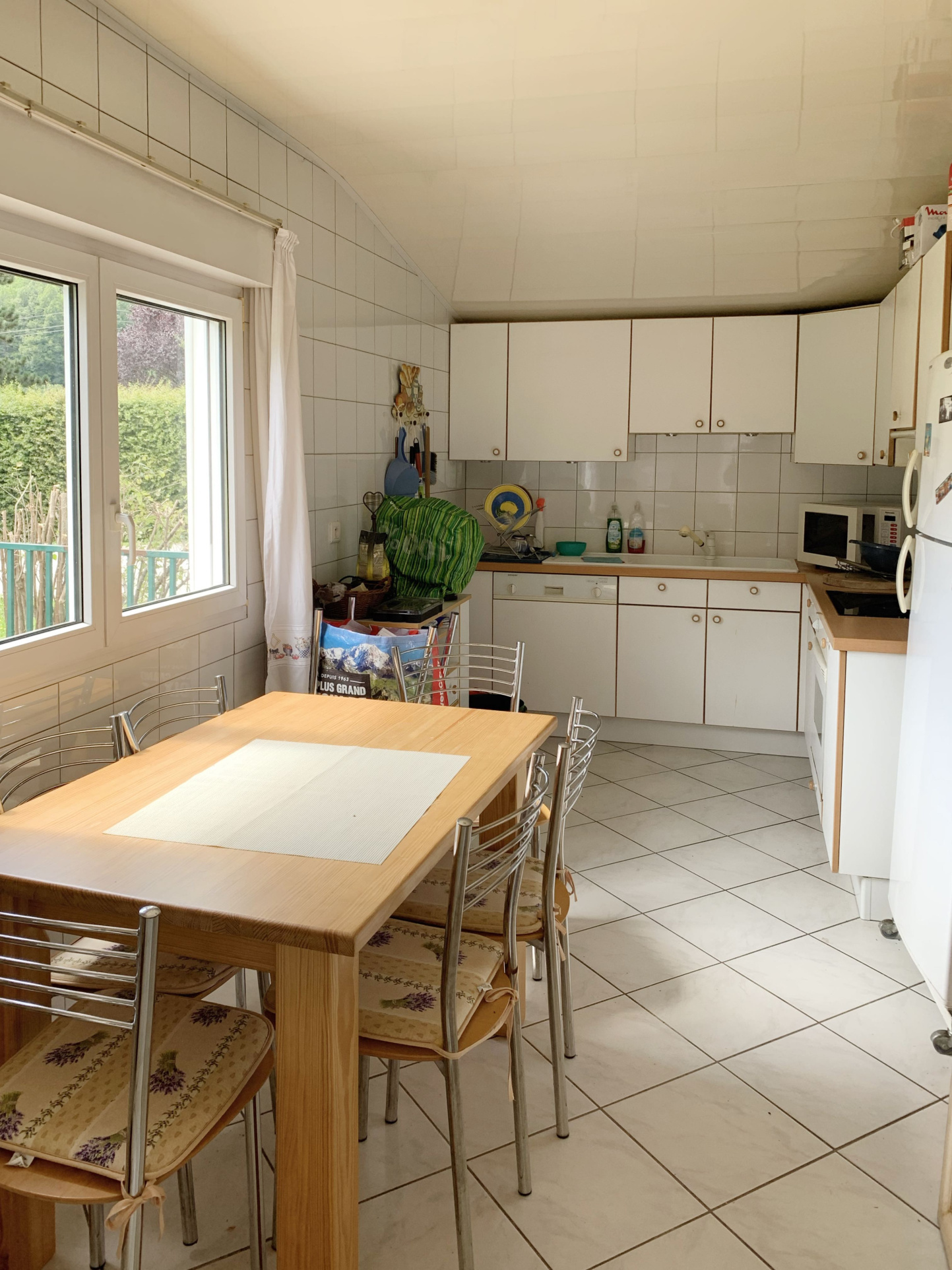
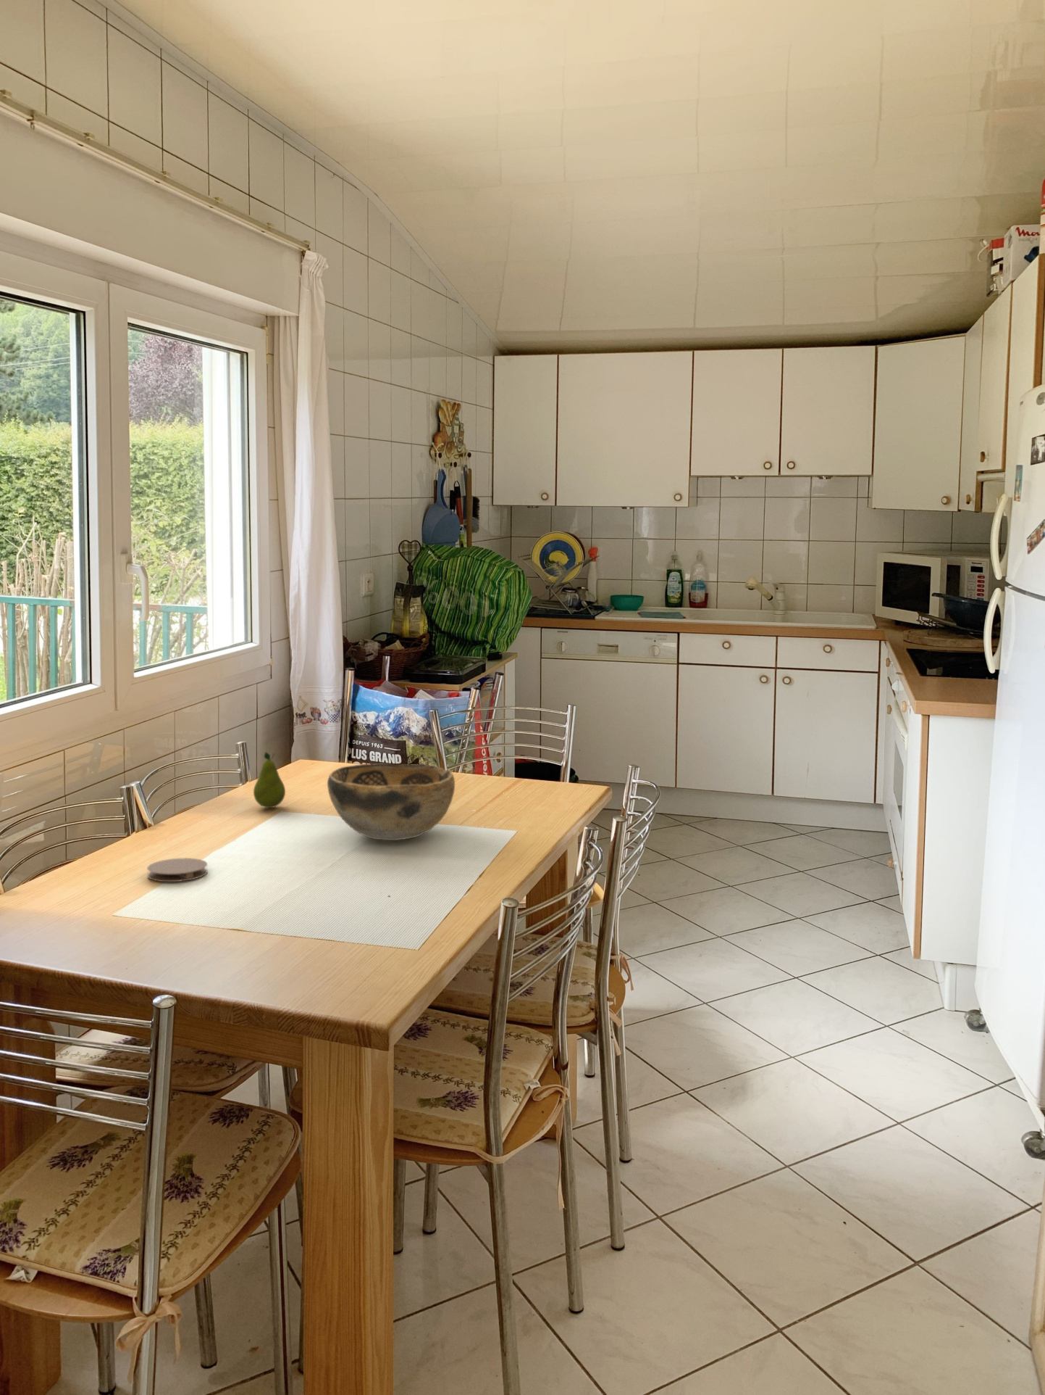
+ fruit (269, 780)
+ coaster (178, 869)
+ decorative bowl (392, 805)
